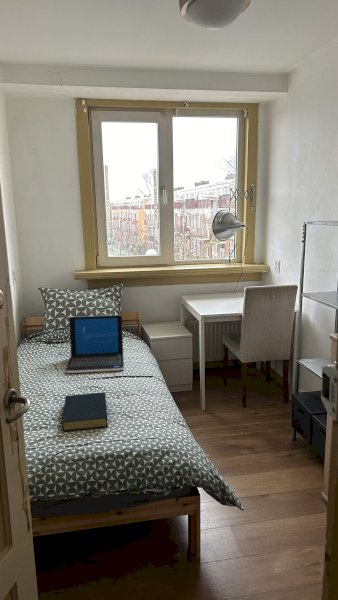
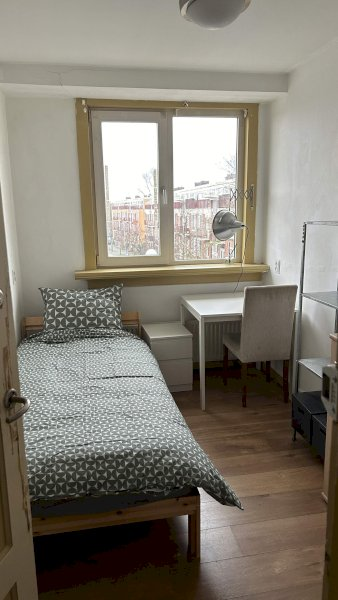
- laptop (95, 342)
- hardback book (85, 410)
